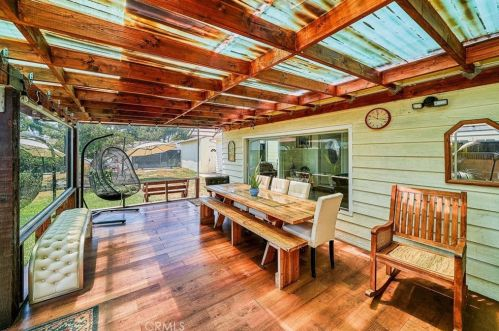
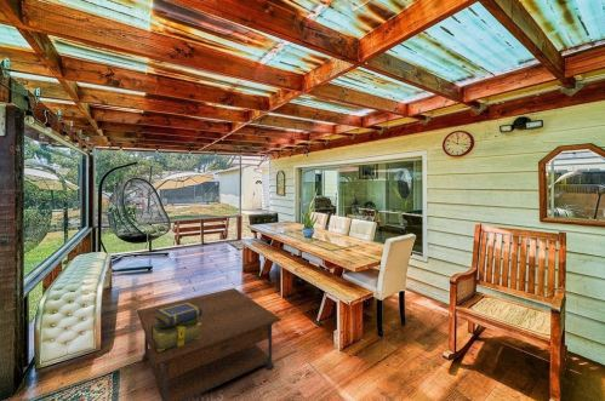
+ stack of books (177, 322)
+ coffee table (206, 337)
